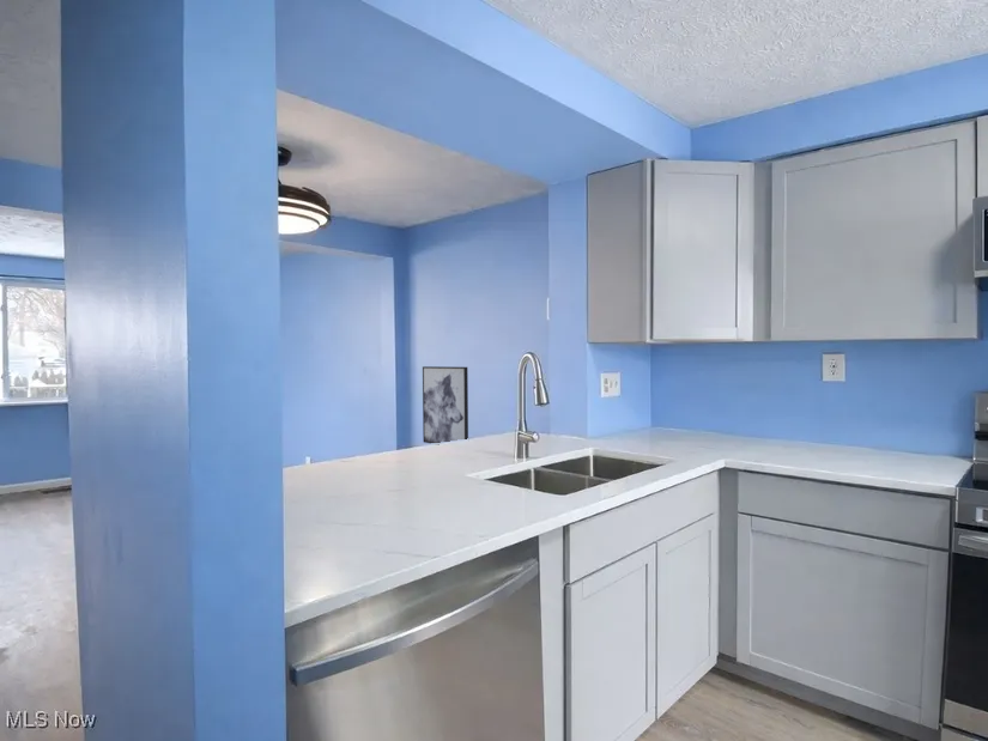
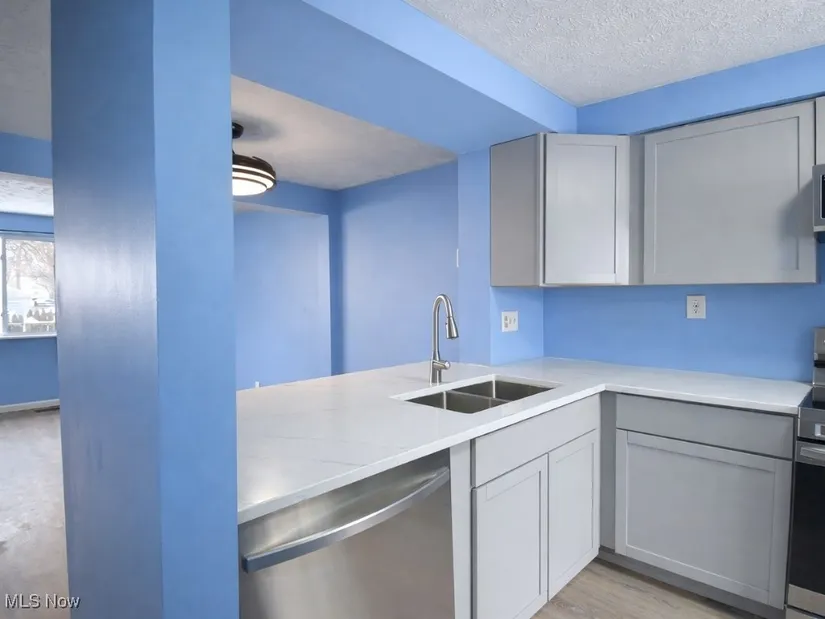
- wall art (444, 406)
